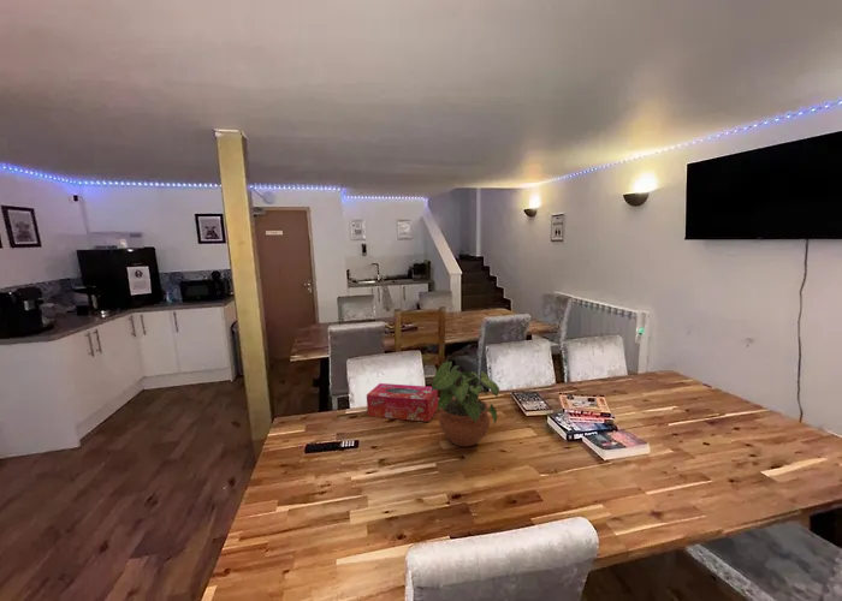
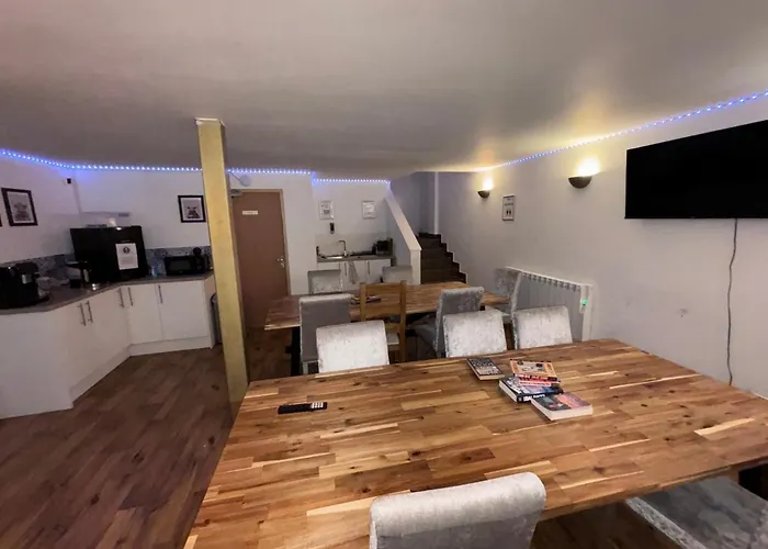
- tissue box (403, 400)
- potted plant (458, 400)
